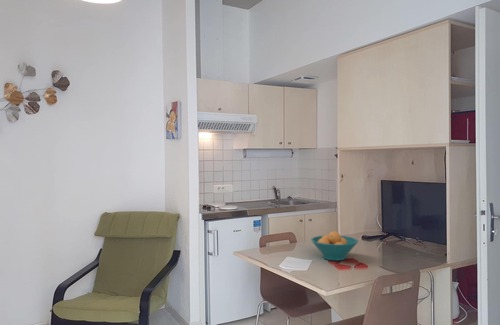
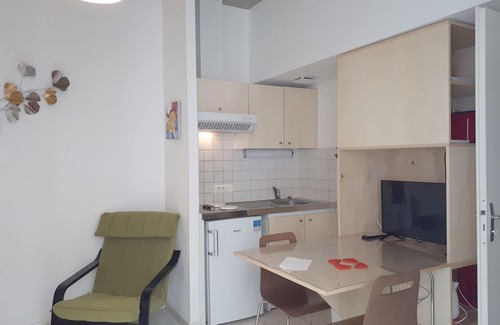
- fruit bowl (334, 244)
